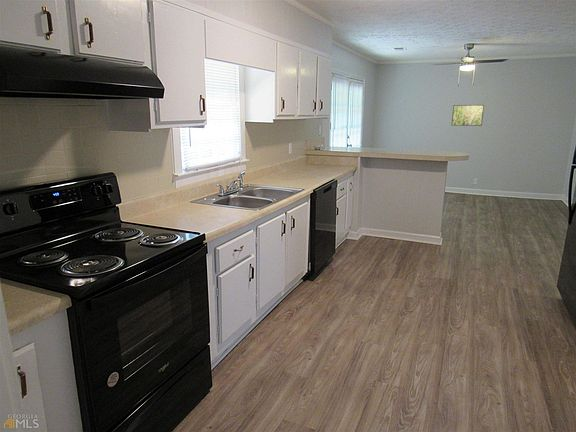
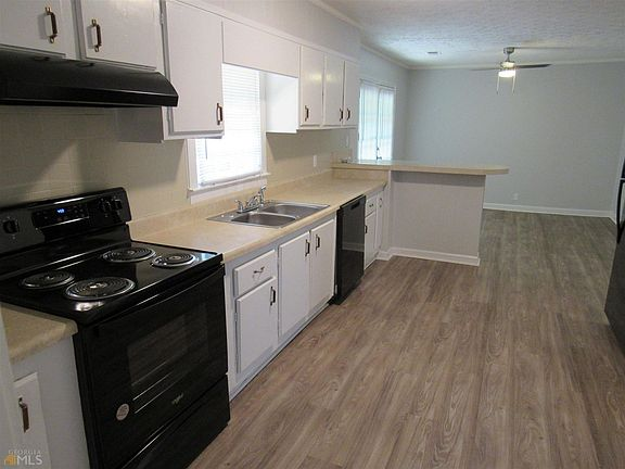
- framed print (467, 115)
